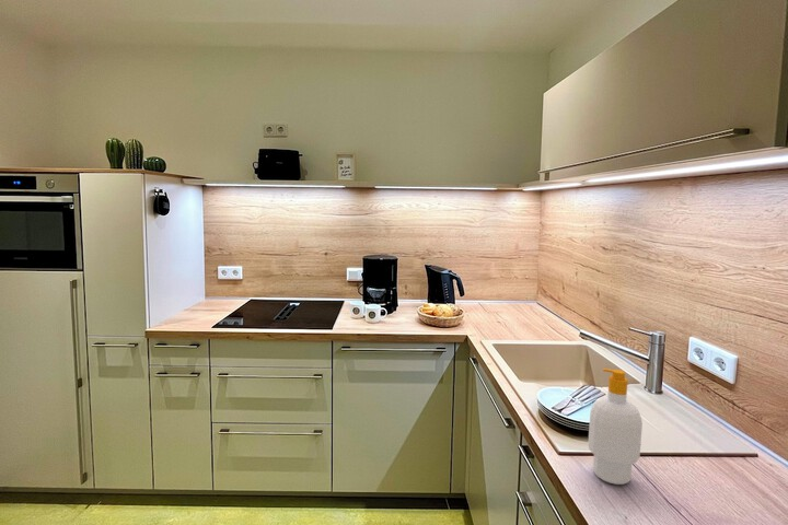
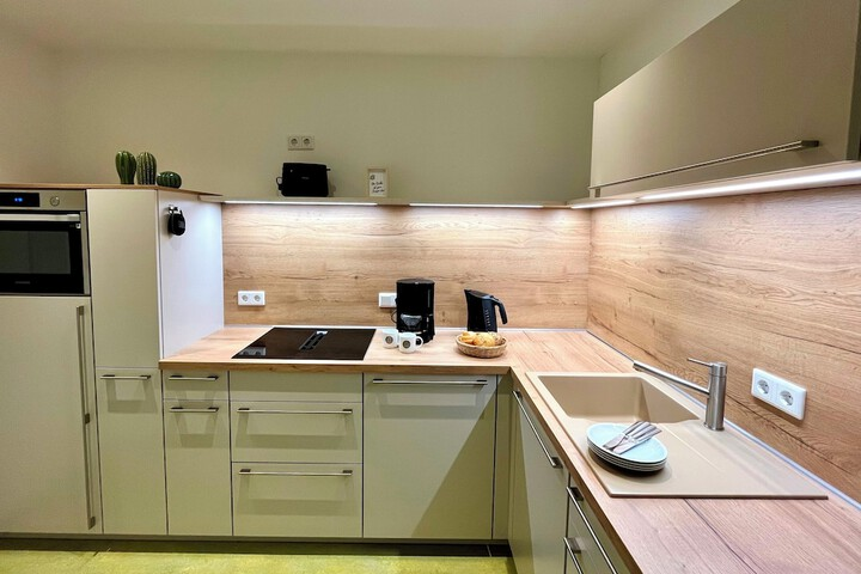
- soap bottle (615, 423)
